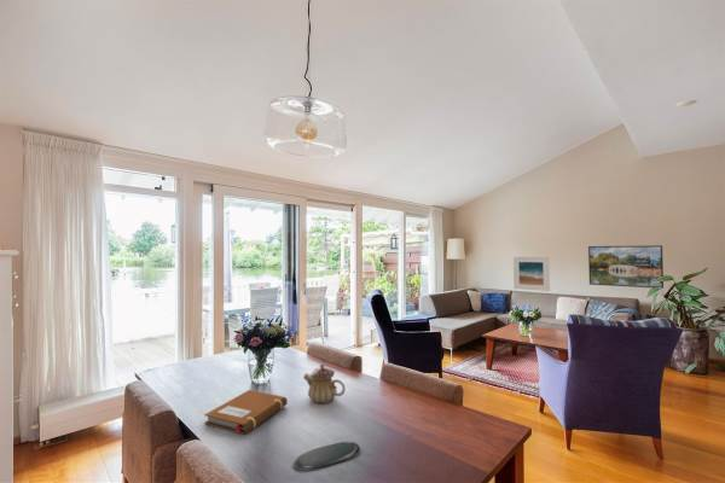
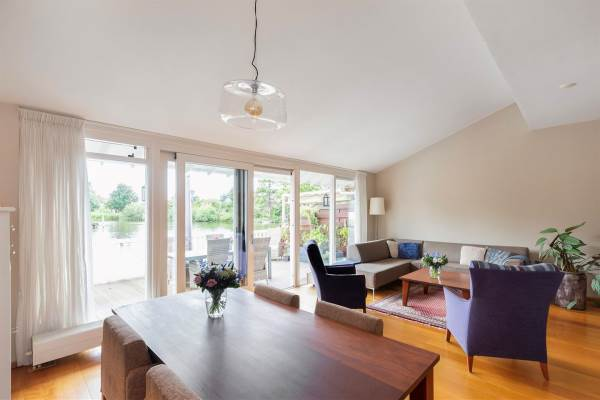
- oval tray (327, 455)
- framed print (530, 273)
- notebook (246, 411)
- teapot (324, 380)
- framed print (624, 266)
